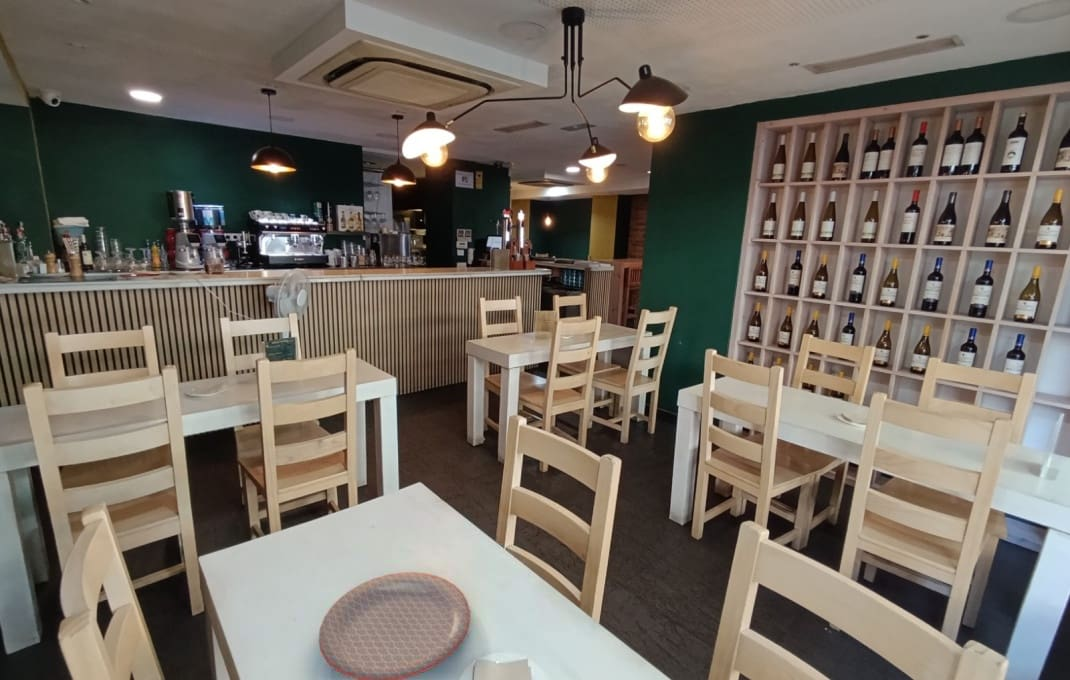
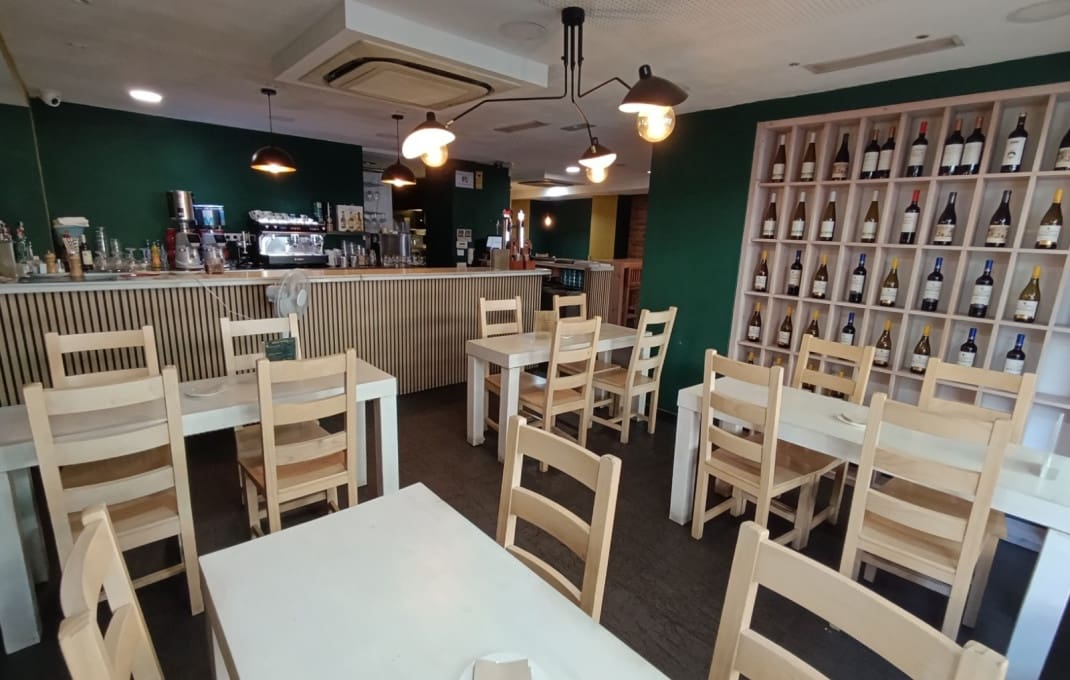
- plate (397, 623)
